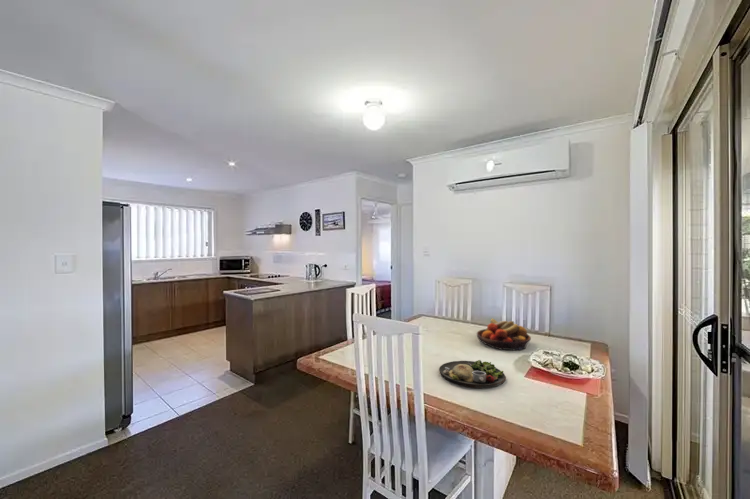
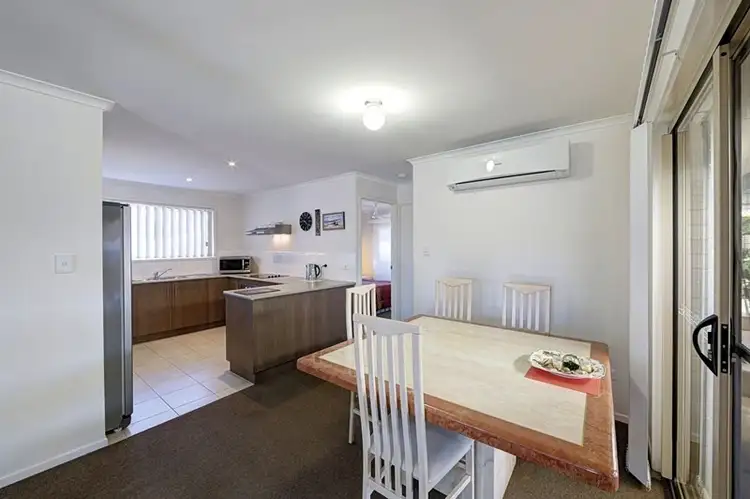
- dinner plate (471, 368)
- fruit bowl (502, 332)
